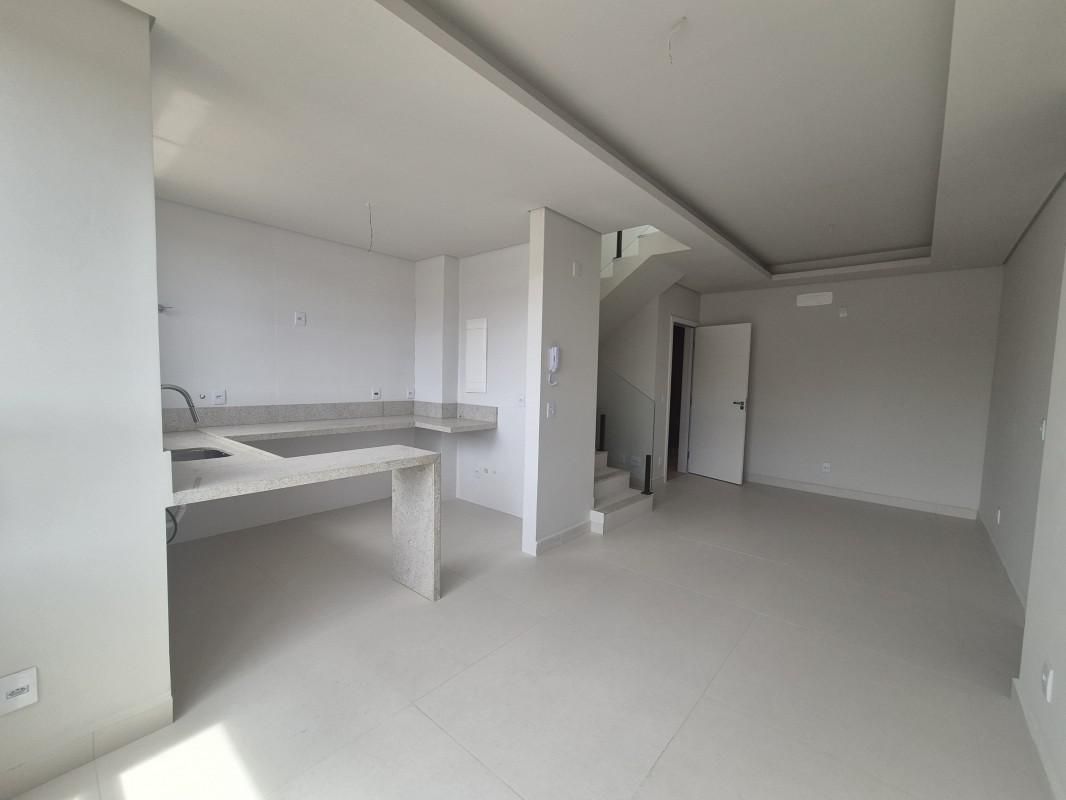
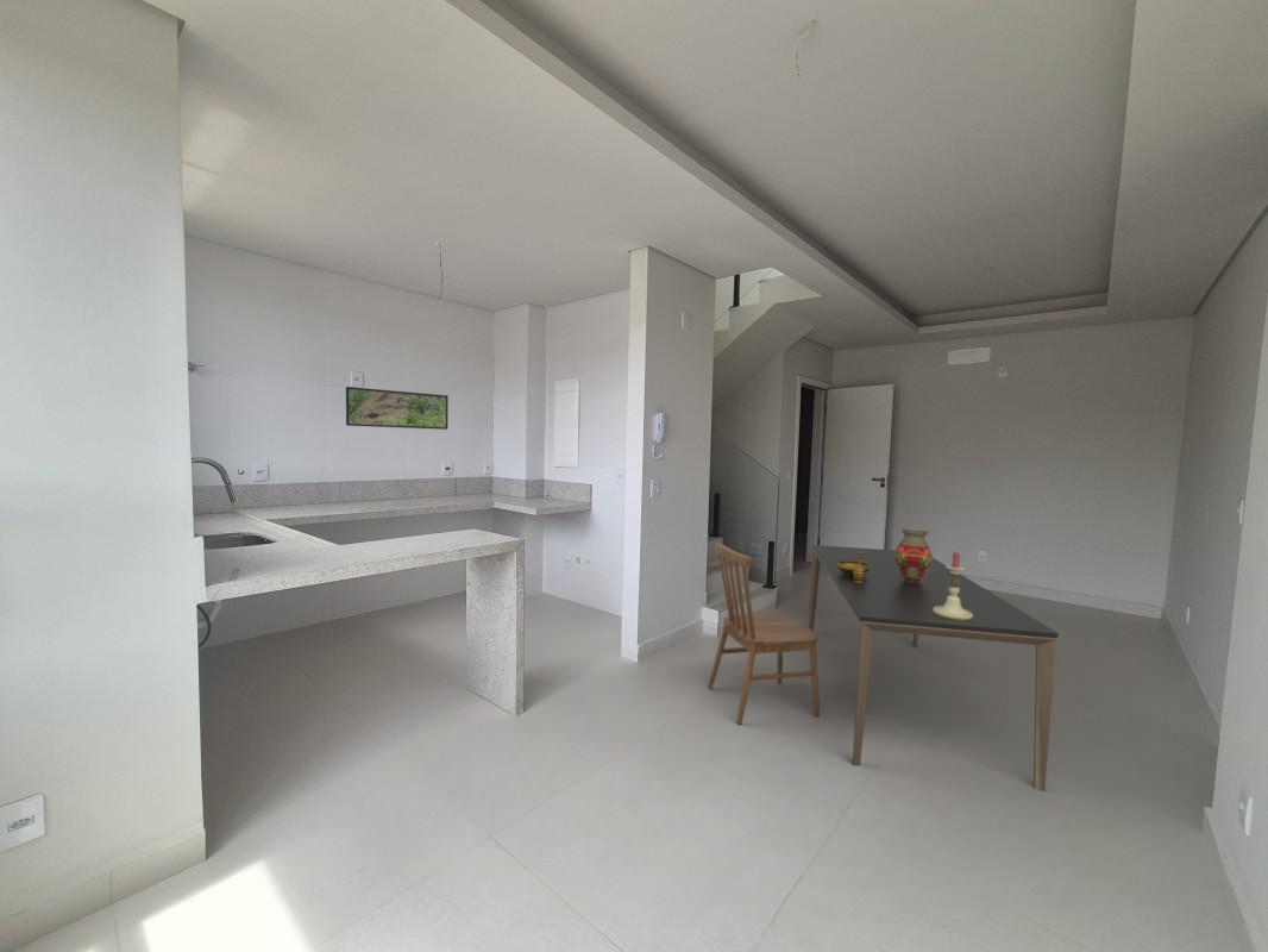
+ dining table (896, 631)
+ decorative bowl (855, 562)
+ dining chair (764, 626)
+ candlestick (954, 582)
+ vase (912, 555)
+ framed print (400, 409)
